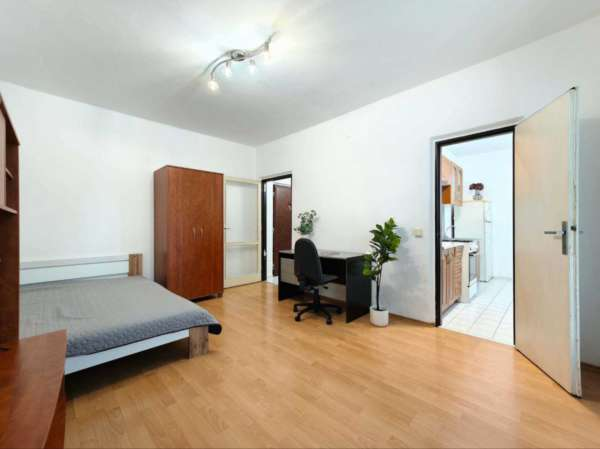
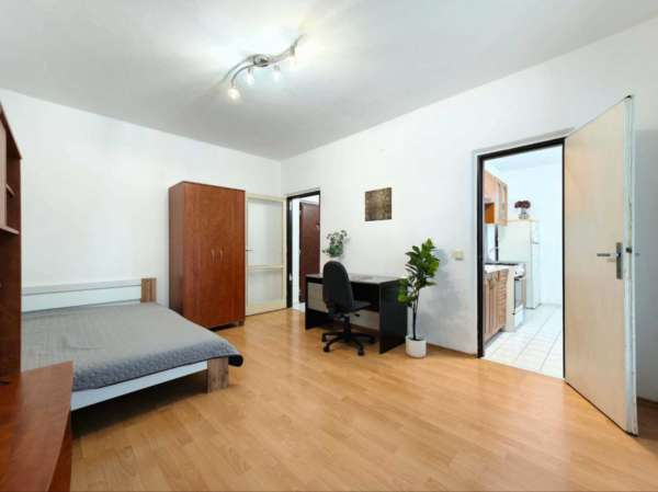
+ wall art (377, 205)
